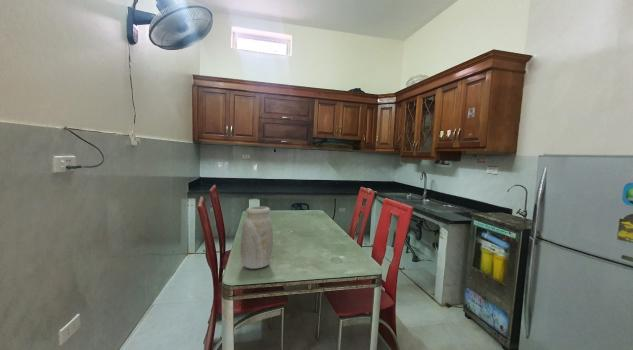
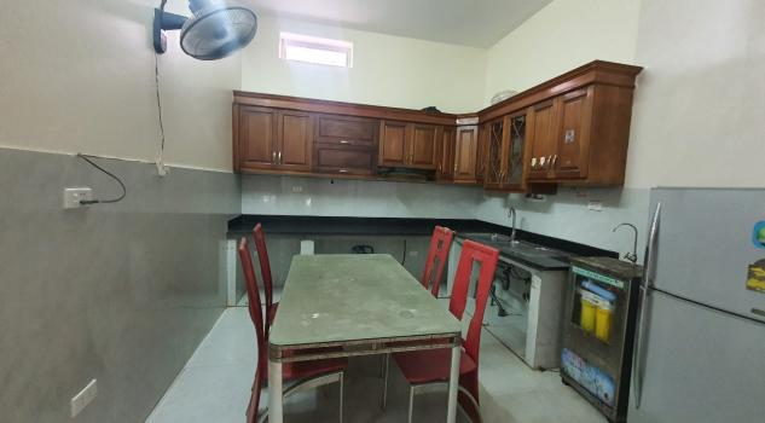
- vase (257, 236)
